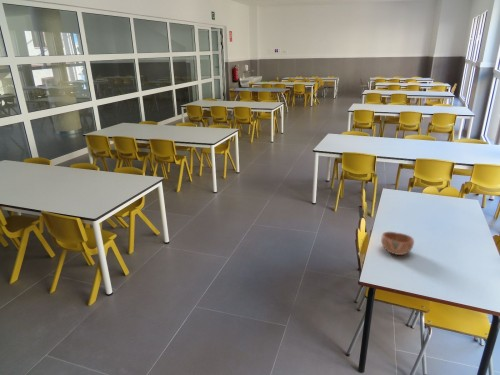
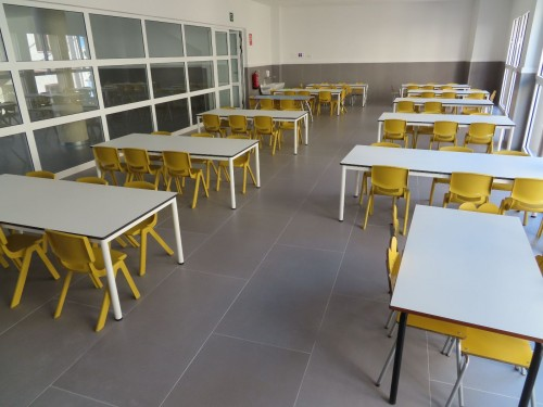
- bowl (396, 243)
